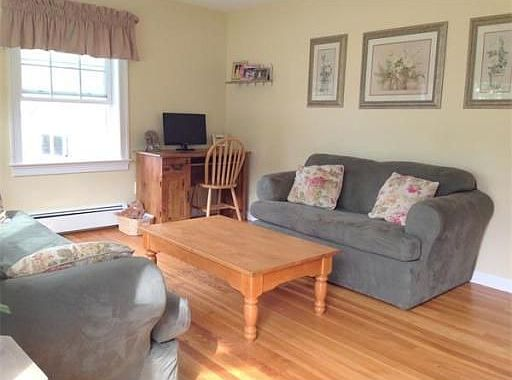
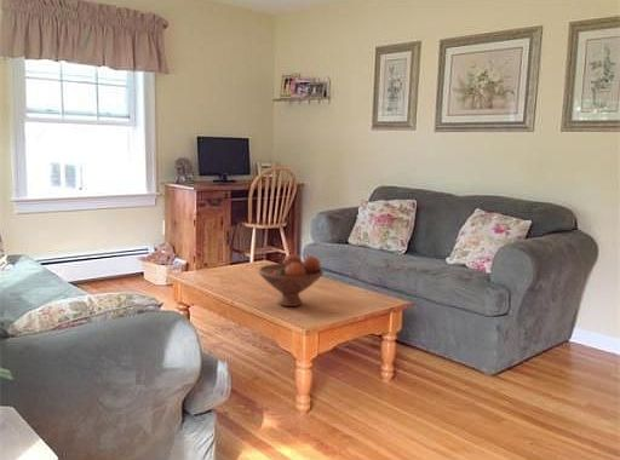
+ fruit bowl (291, 280)
